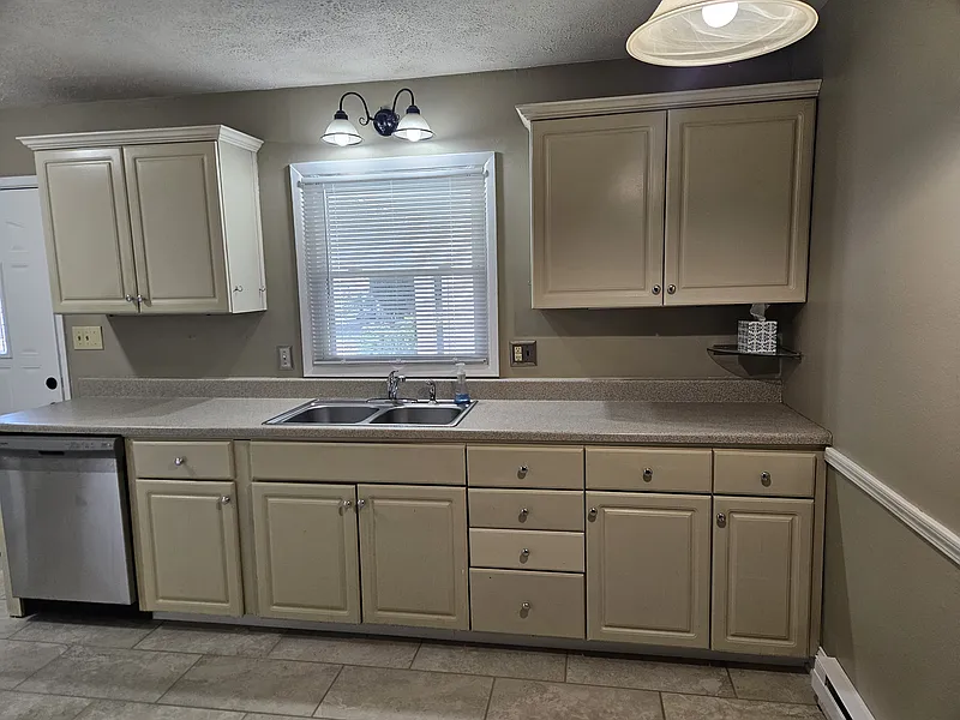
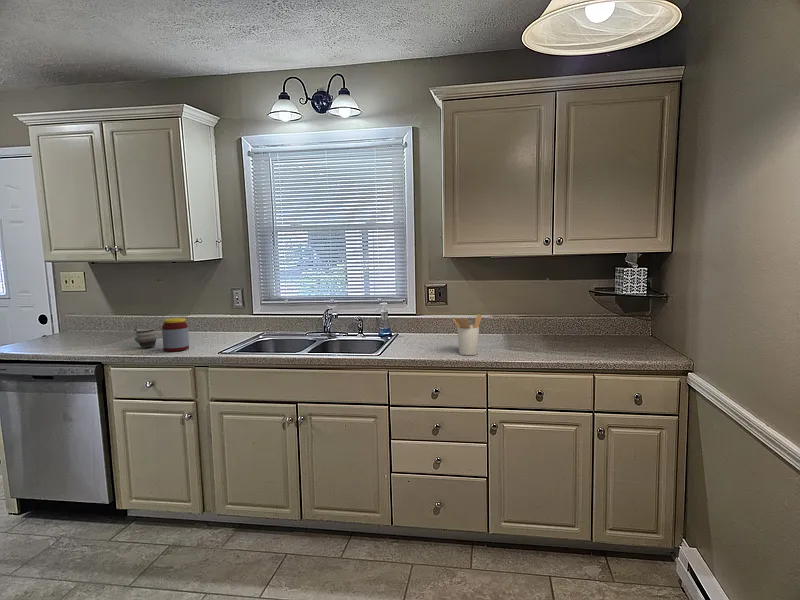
+ jar (175, 334)
+ mug (143, 337)
+ utensil holder (466, 334)
